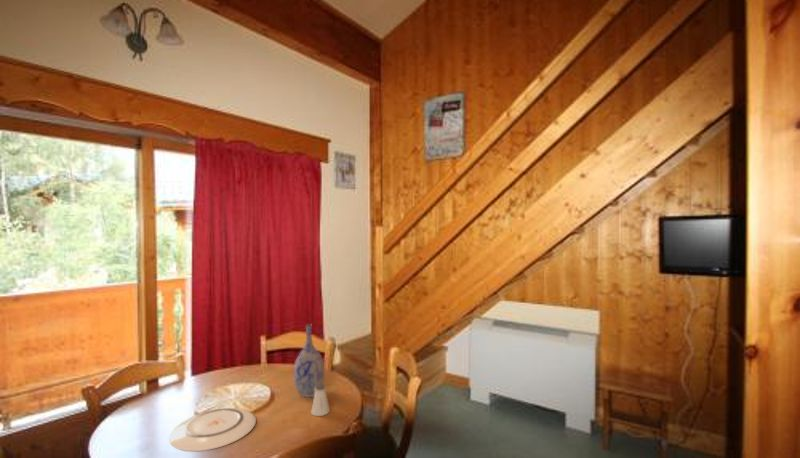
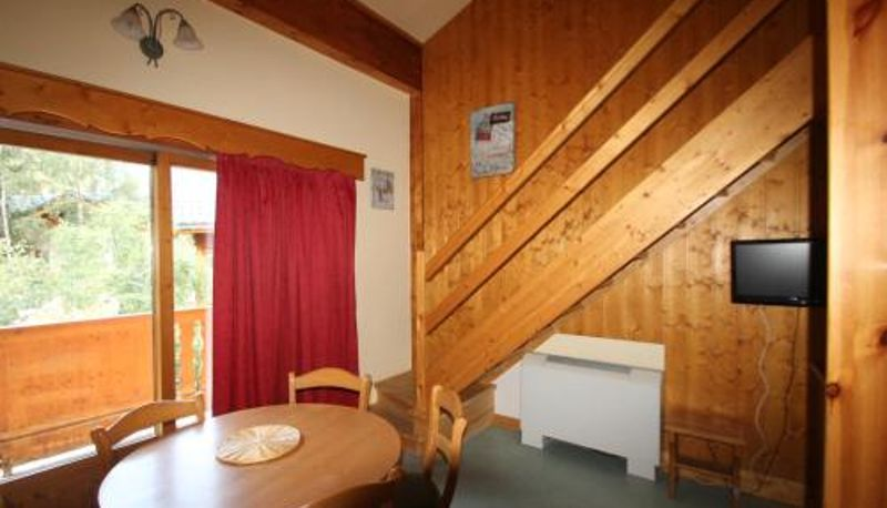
- plate (214, 424)
- saltshaker (320, 398)
- vase (309, 359)
